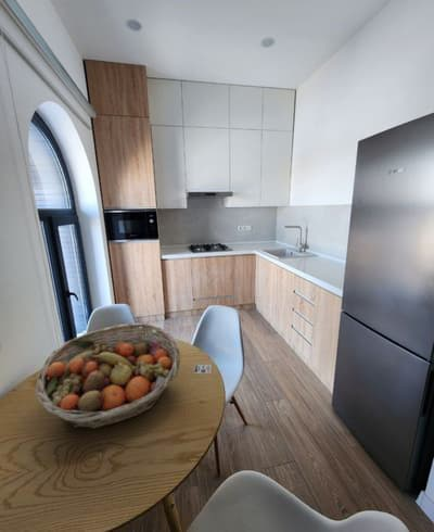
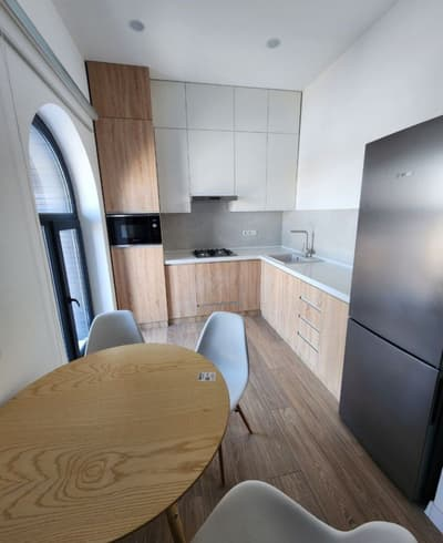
- fruit basket (115, 369)
